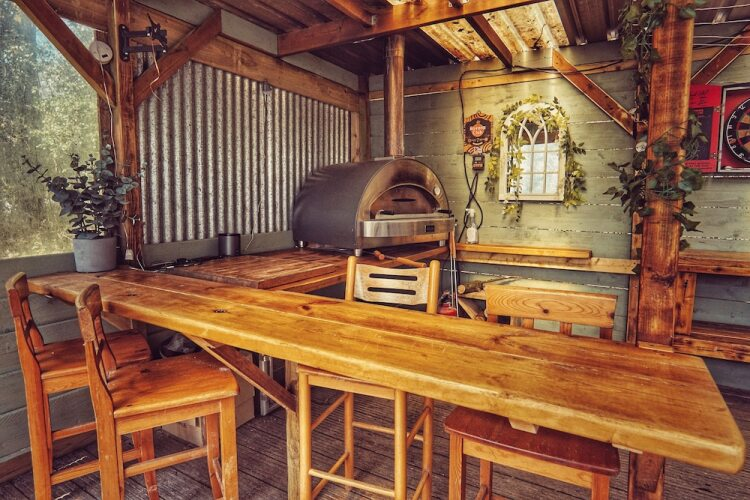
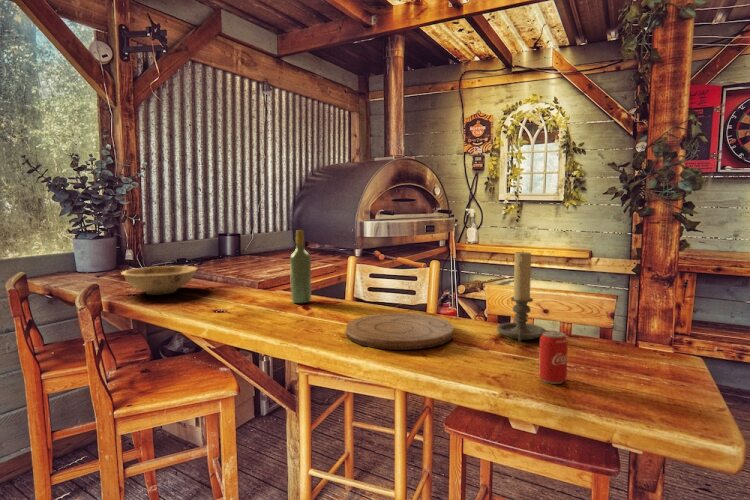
+ beverage can (553, 356)
+ bowl (160, 281)
+ candle holder (521, 294)
+ wine bottle (300, 266)
+ cutting board (399, 329)
